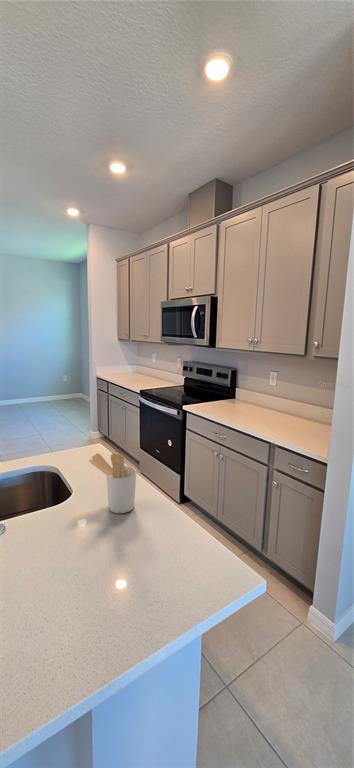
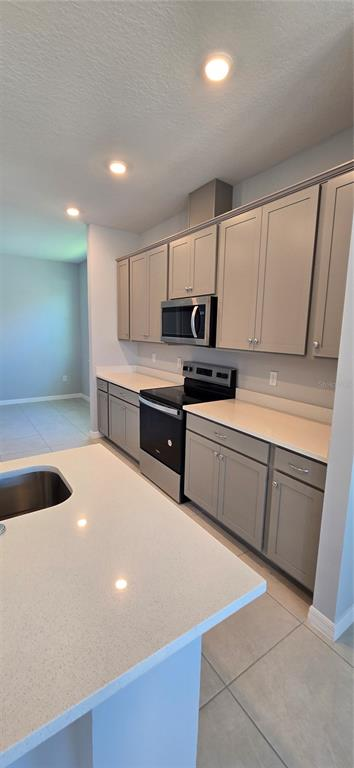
- utensil holder (113, 480)
